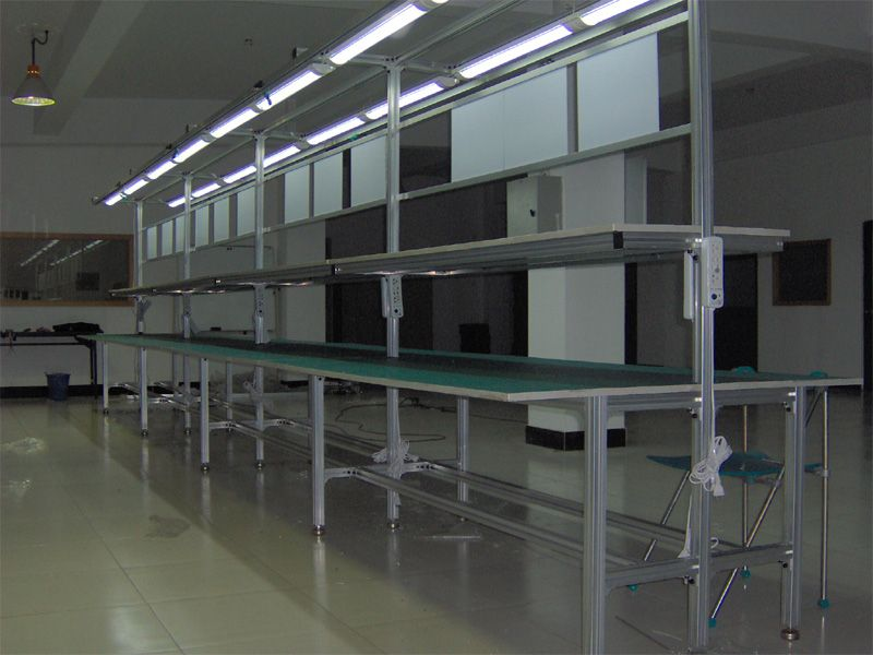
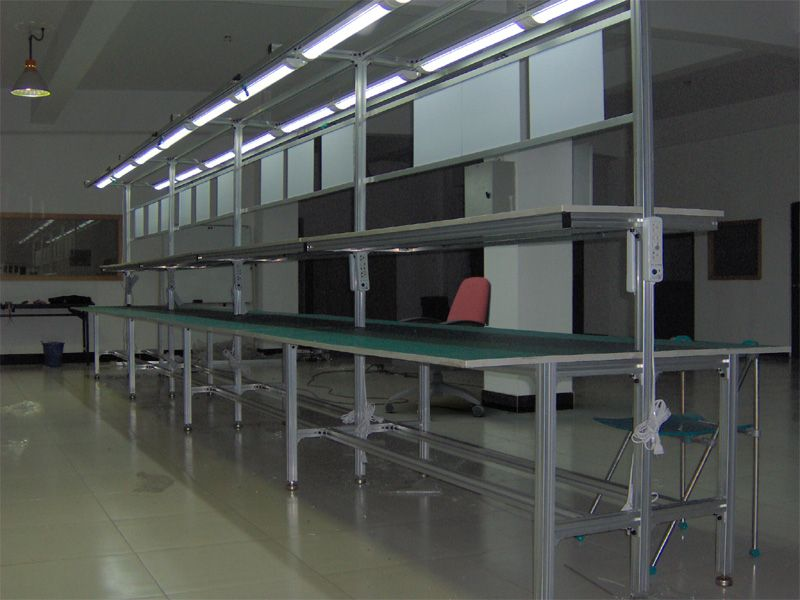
+ office chair (444, 324)
